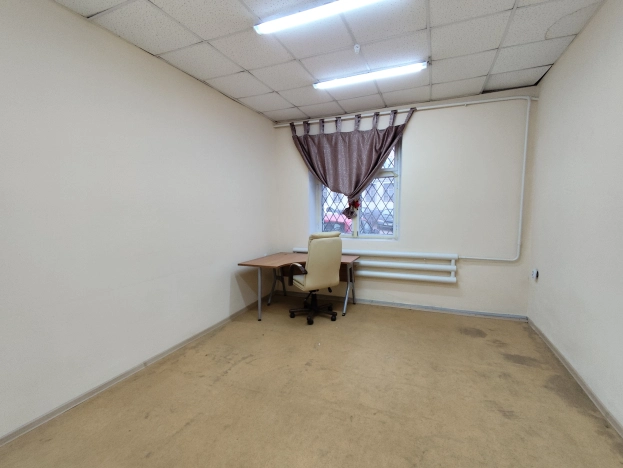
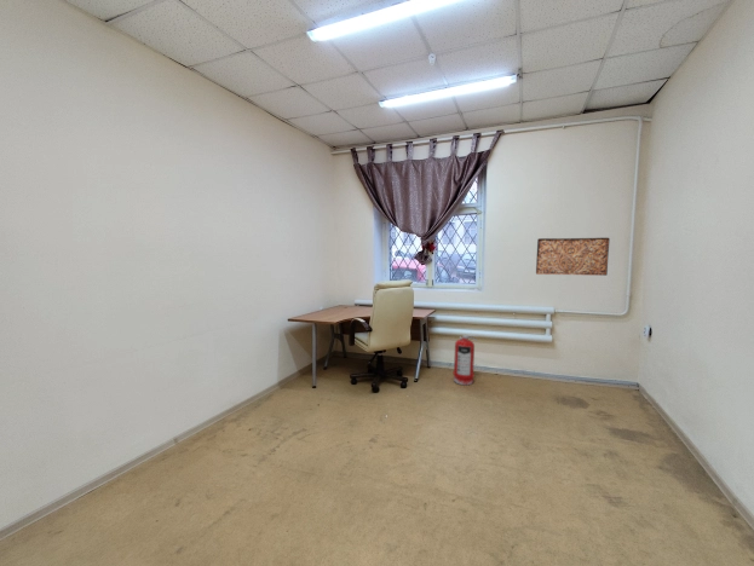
+ fire extinguisher (466, 356)
+ relief panel (570, 256)
